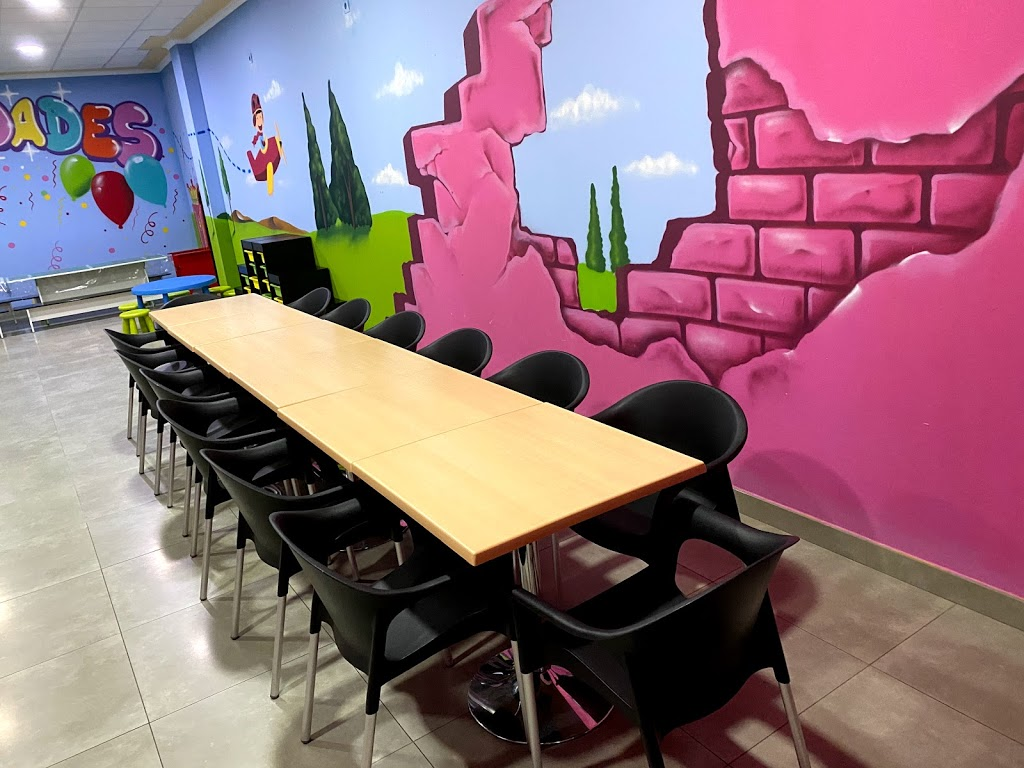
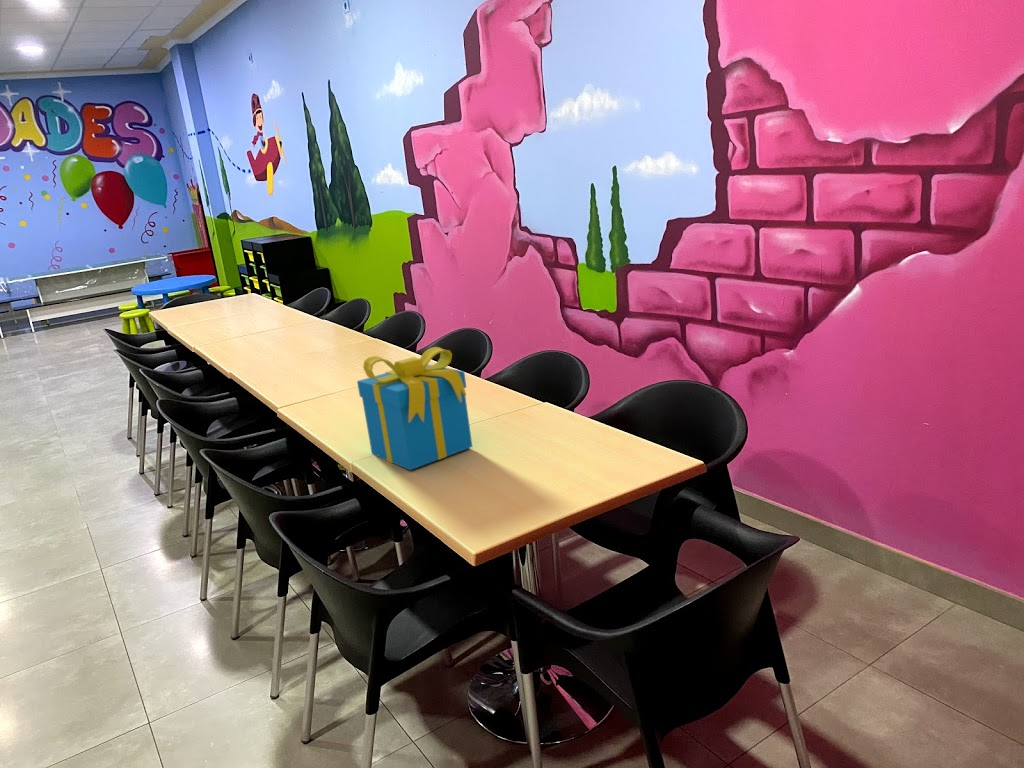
+ gift box (417, 402)
